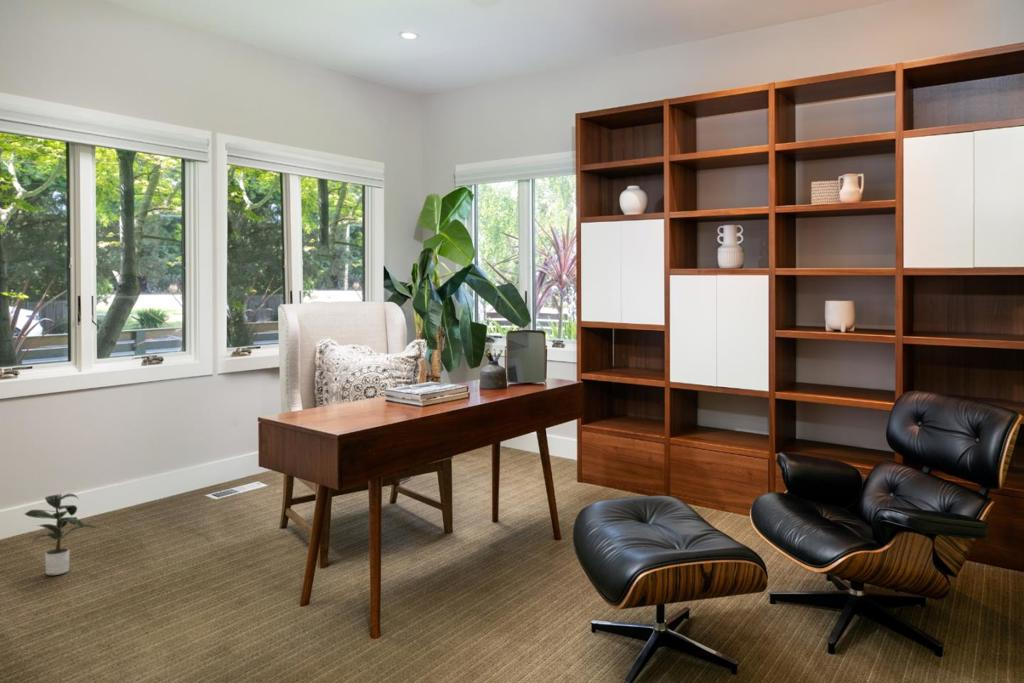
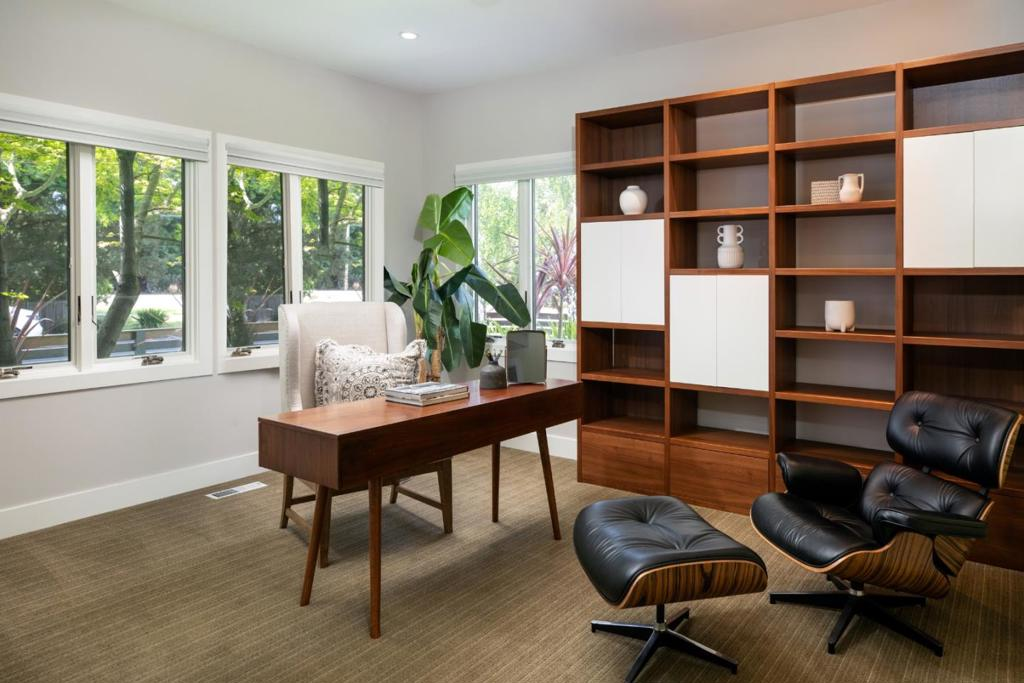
- potted plant (62, 531)
